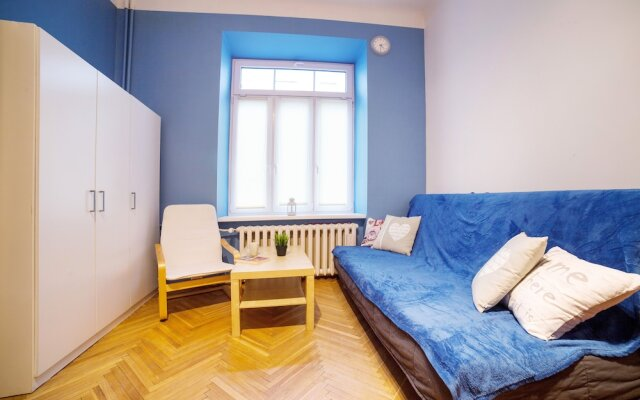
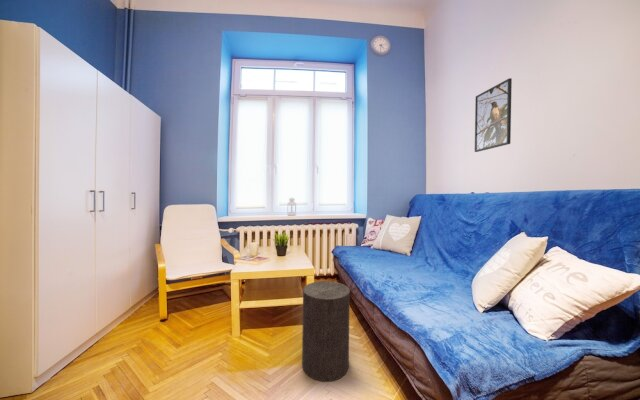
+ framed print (491, 118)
+ stool (326, 326)
